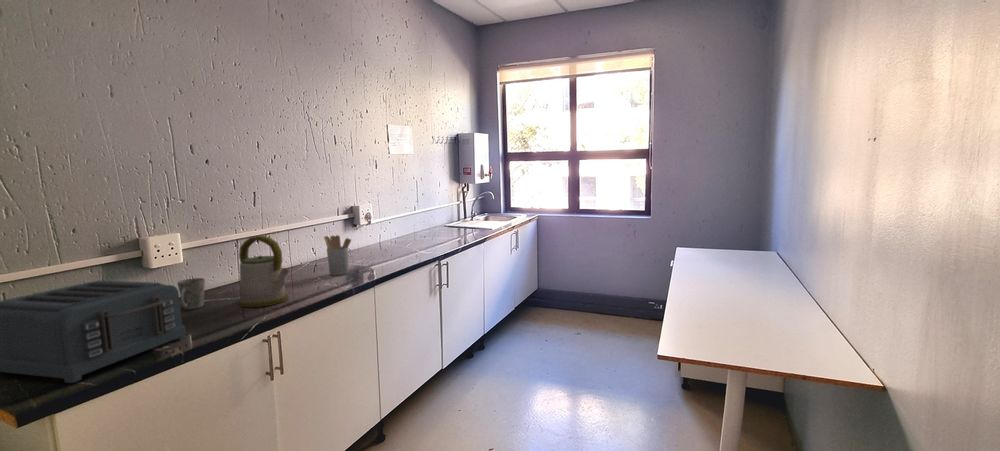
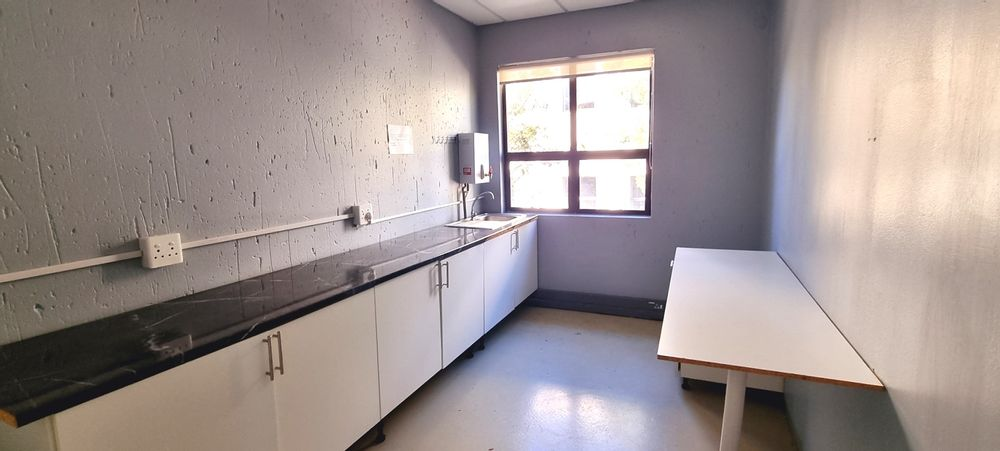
- utensil holder (336, 253)
- toaster (93, 323)
- mug (190, 295)
- kettle (264, 268)
